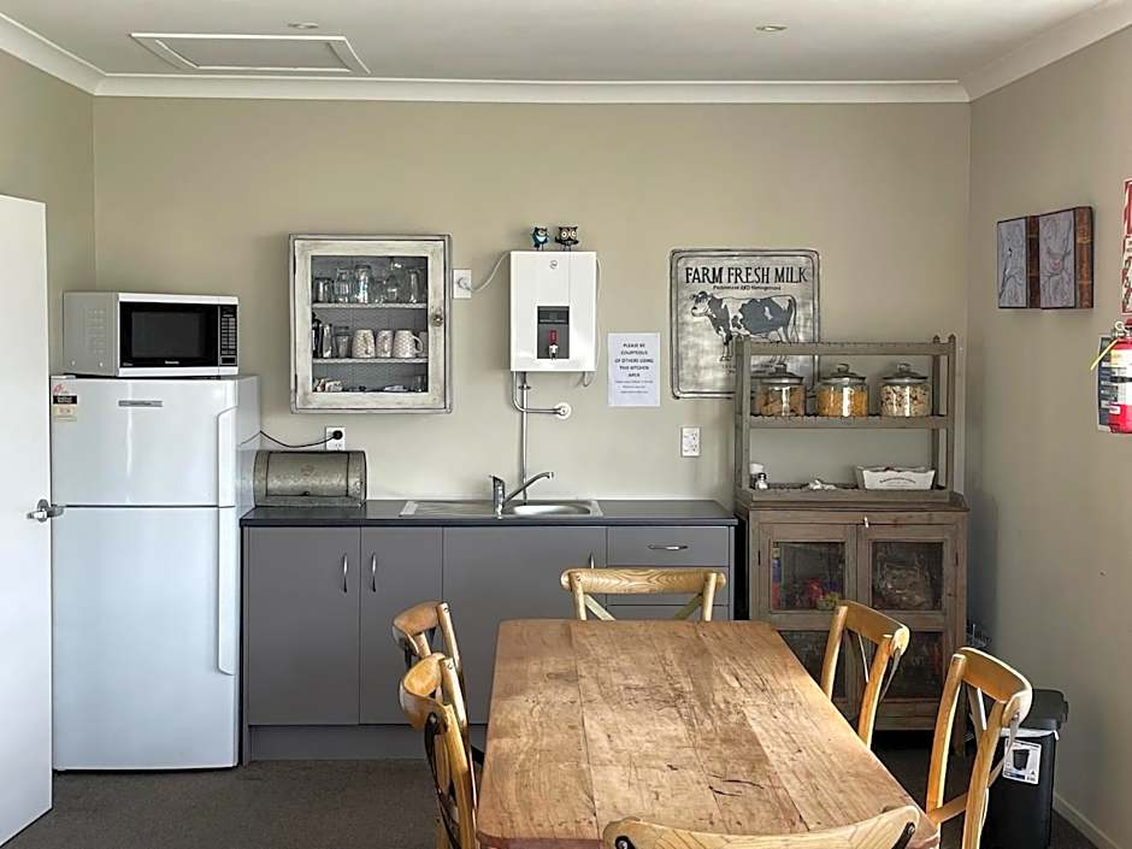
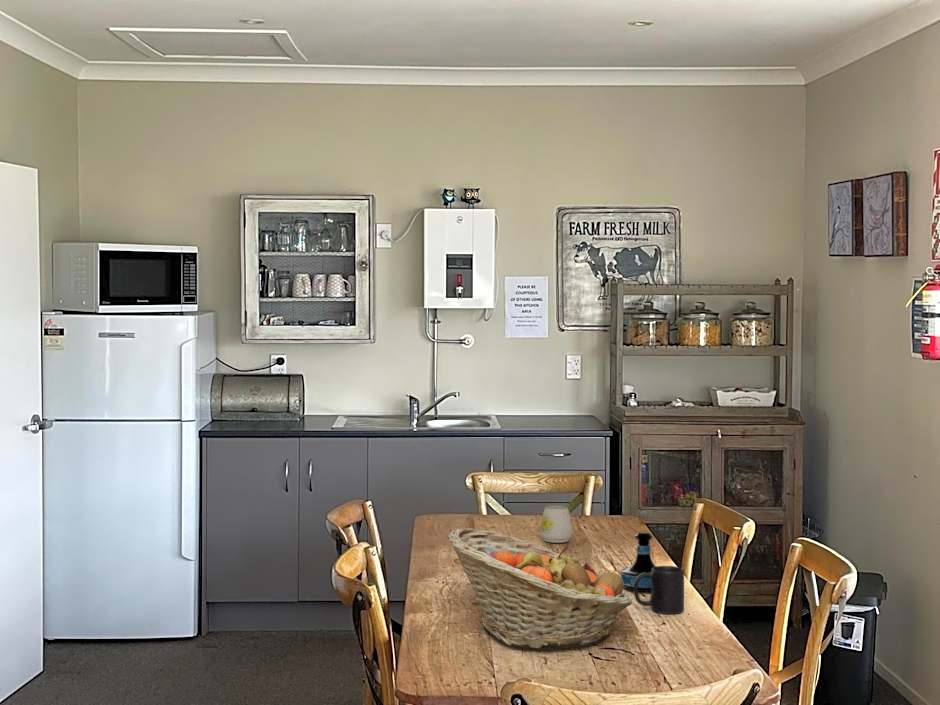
+ tequila bottle (643, 560)
+ mug (554, 523)
+ mug (658, 589)
+ fruit basket (537, 582)
